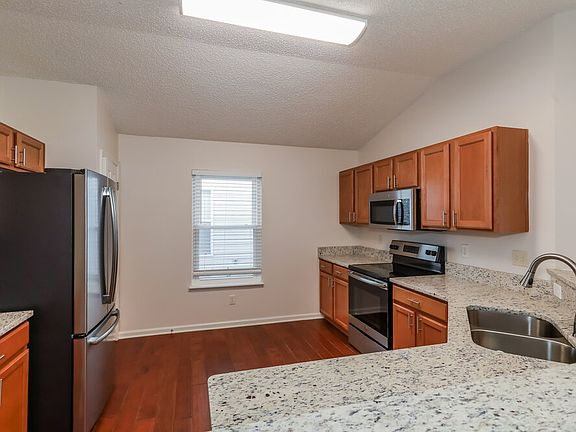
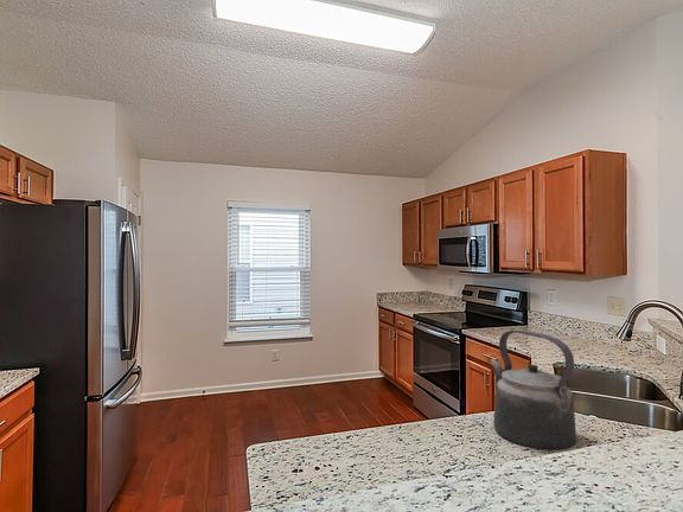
+ kettle (526, 380)
